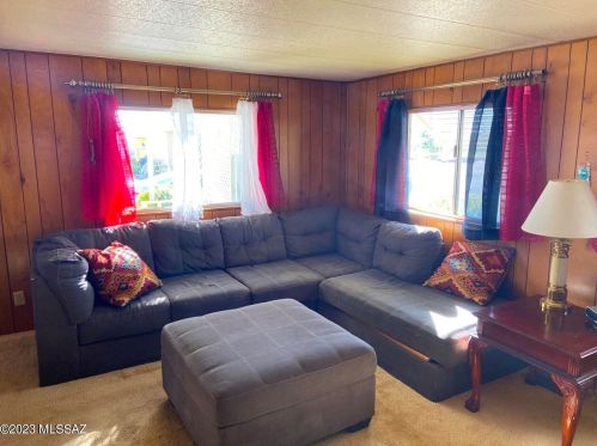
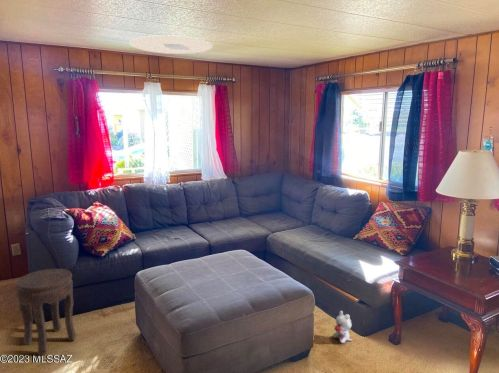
+ side table (51, 309)
+ ceiling light (171, 41)
+ plush toy (342, 325)
